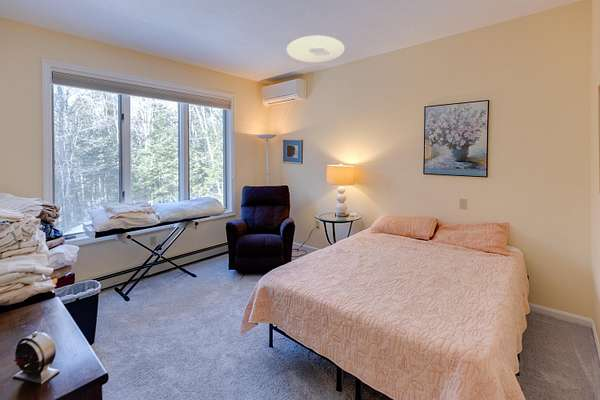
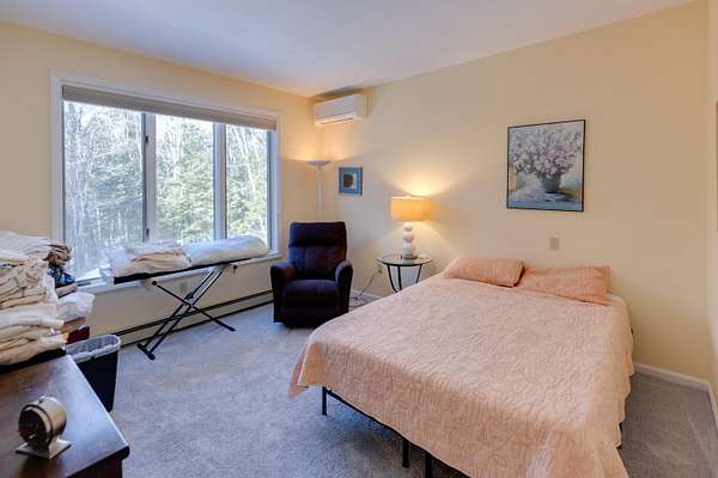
- ceiling light (315, 47)
